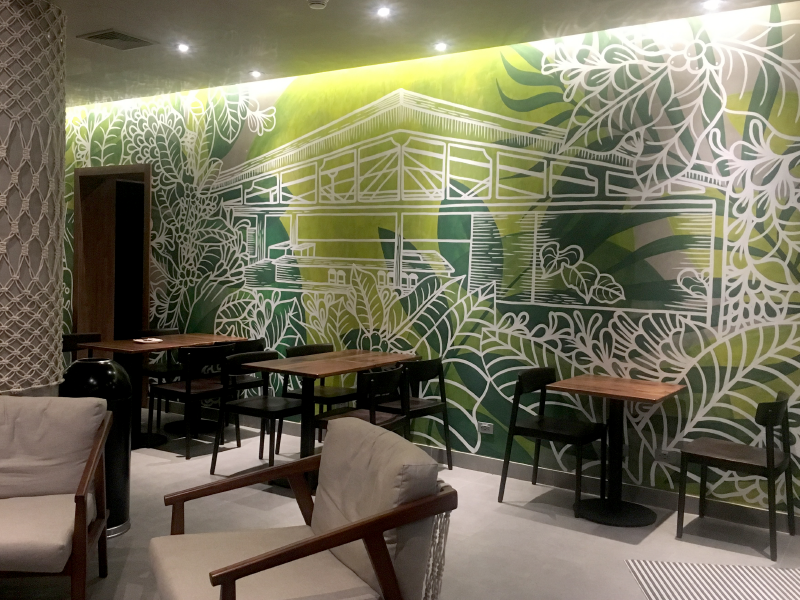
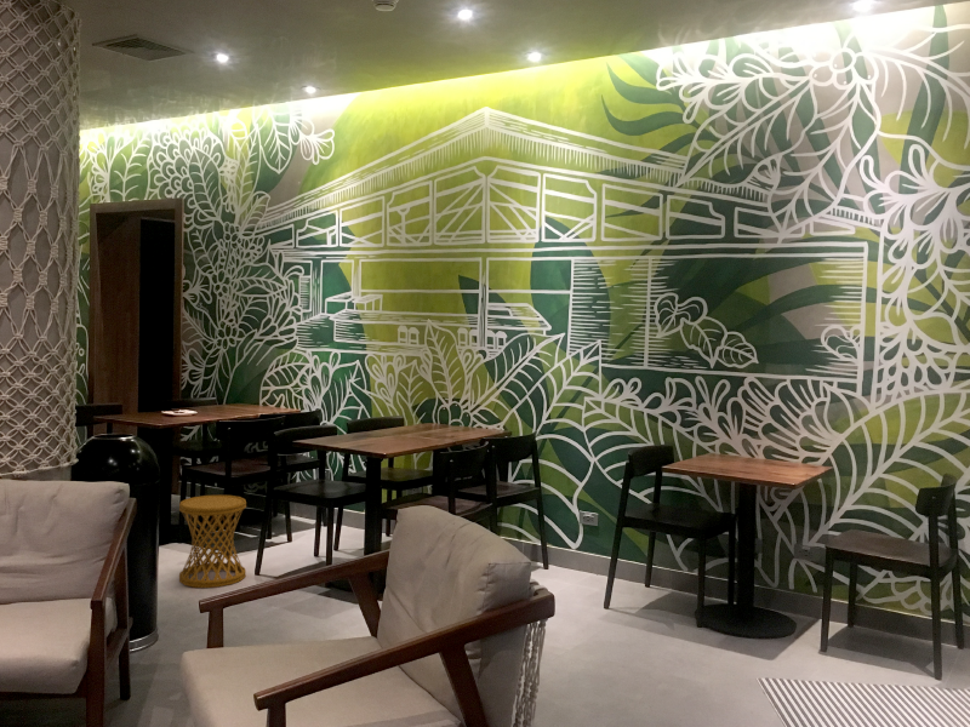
+ side table (212, 539)
